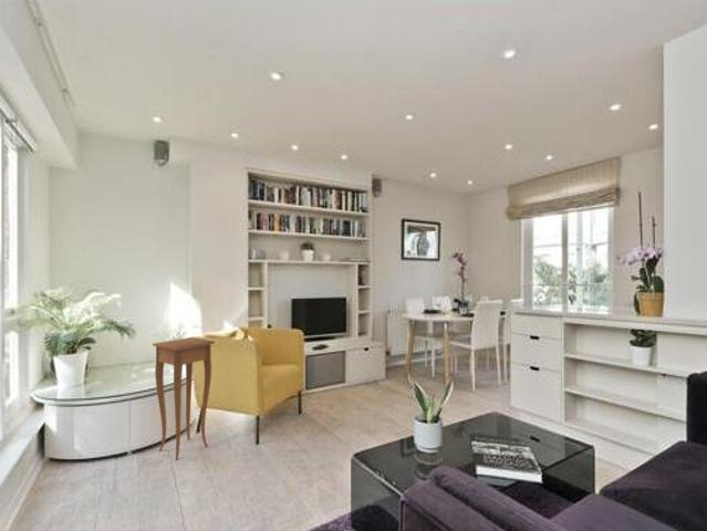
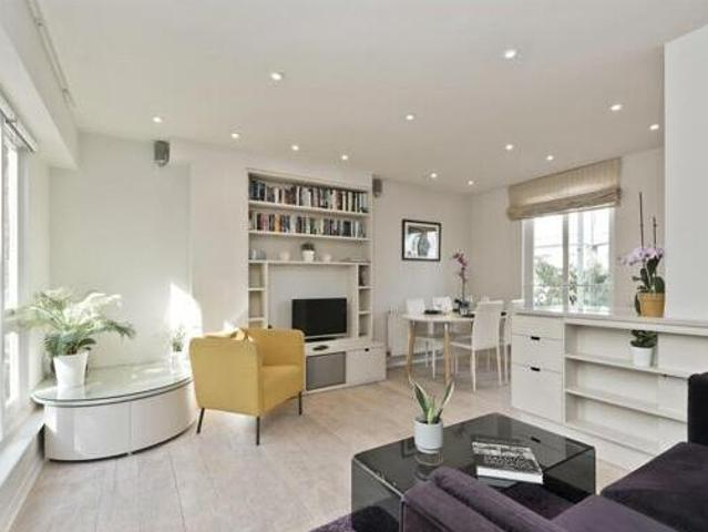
- side table (186, 395)
